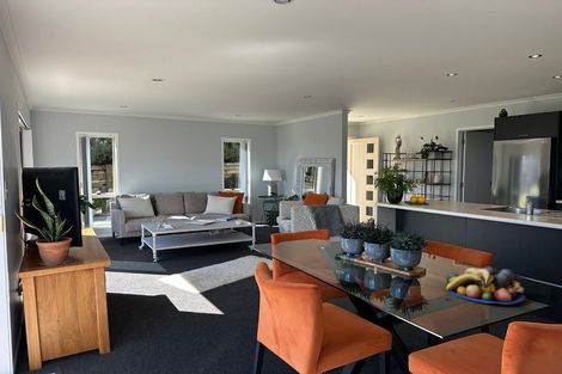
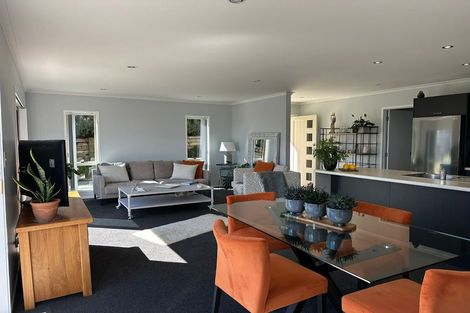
- fruit bowl (483, 280)
